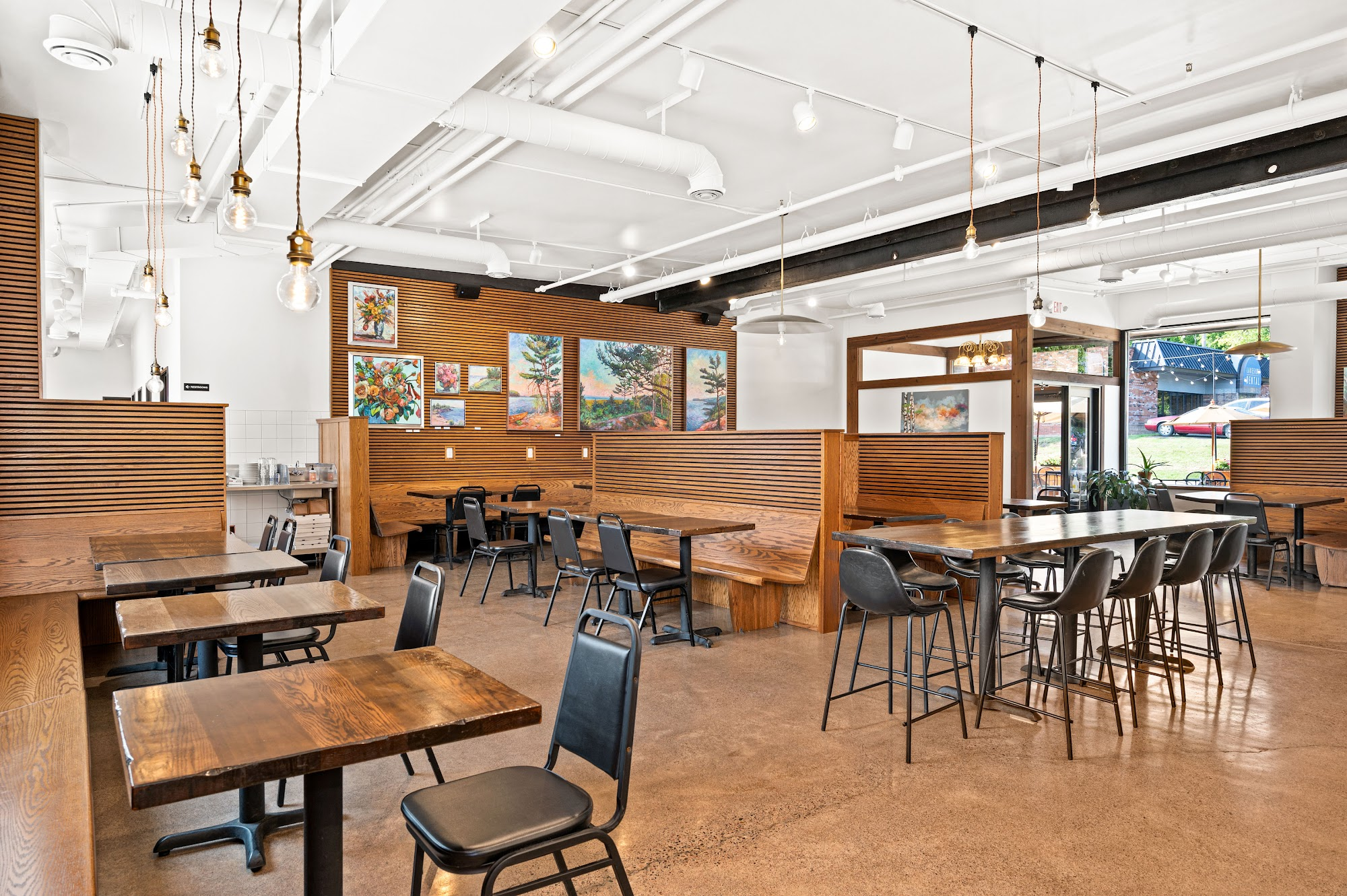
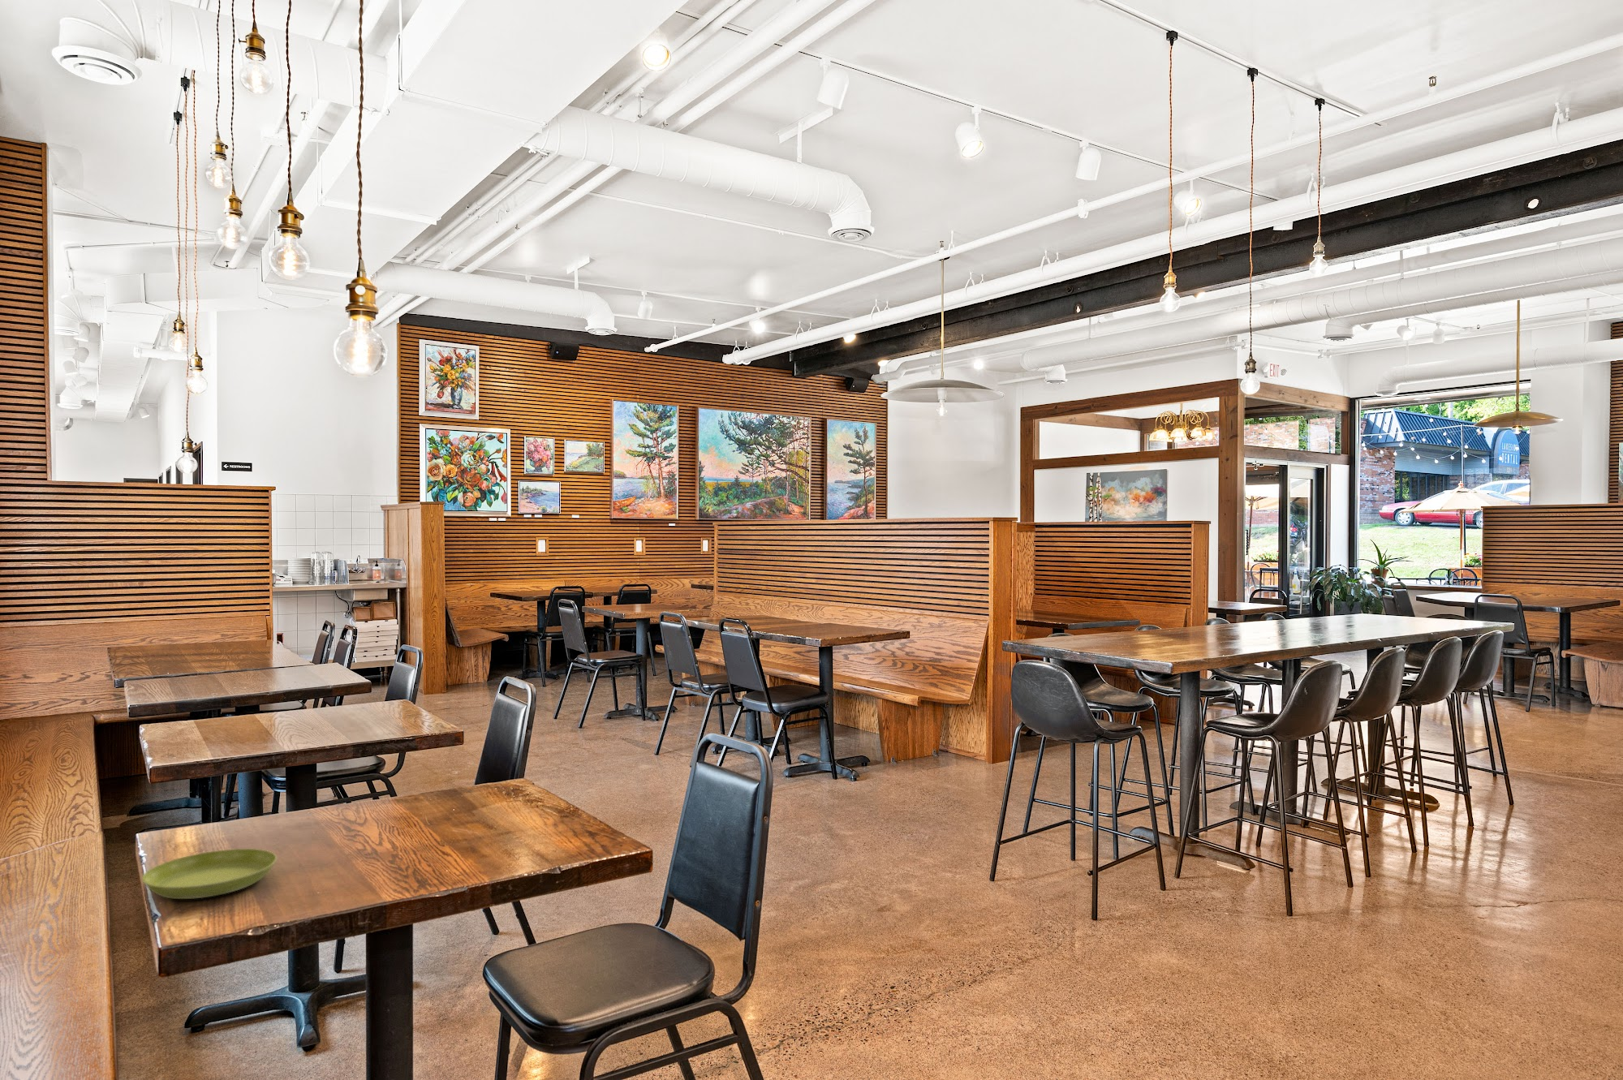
+ saucer (211, 875)
